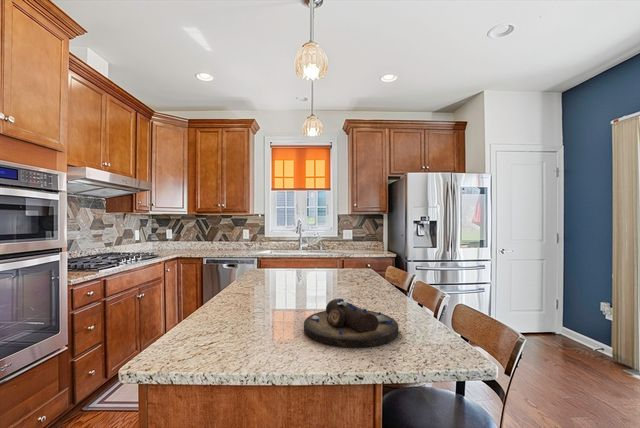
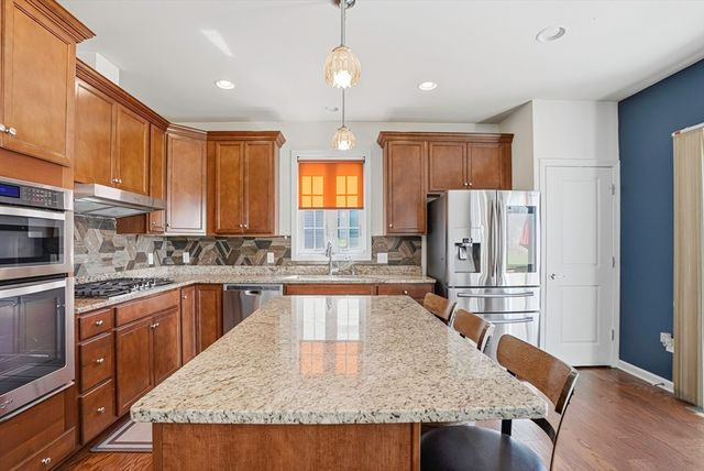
- decorative bowl (350, 315)
